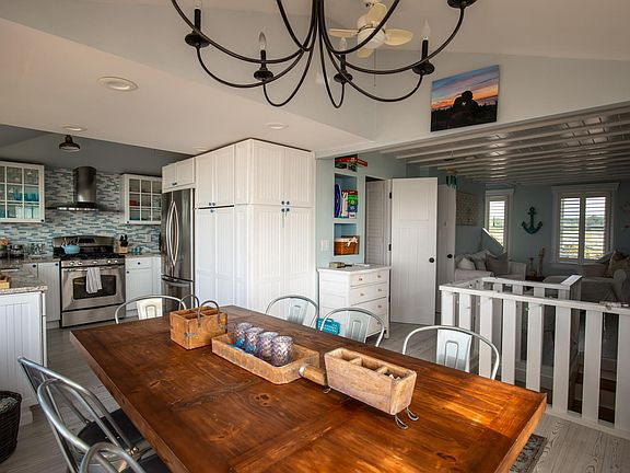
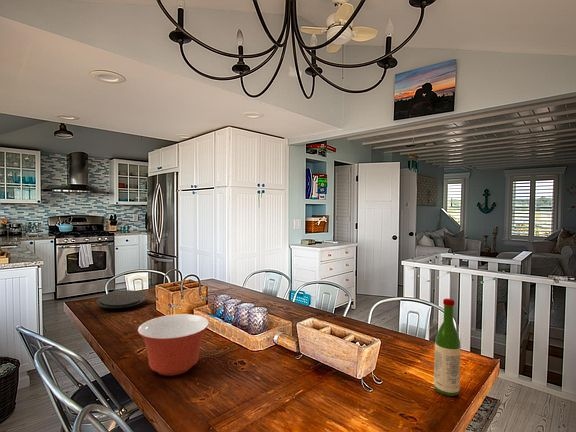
+ mixing bowl (174, 346)
+ plate (122, 300)
+ wine bottle (447, 345)
